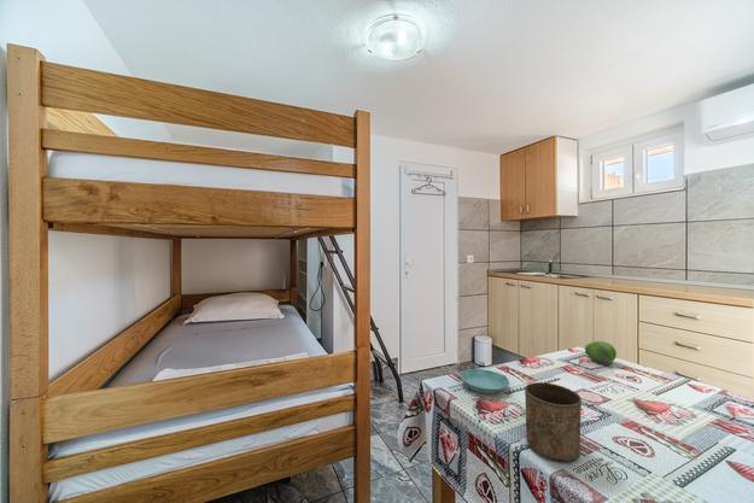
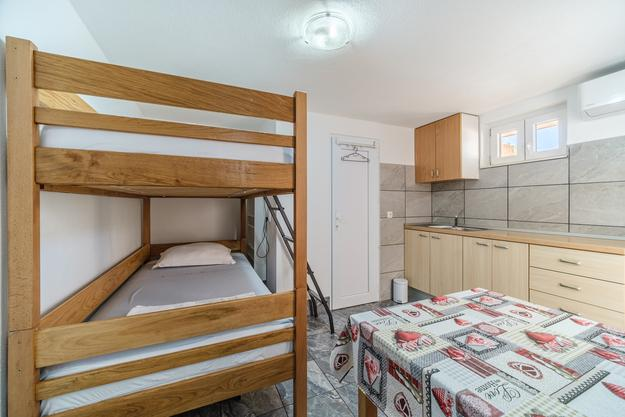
- saucer (484, 381)
- fruit (598, 351)
- cup (551, 419)
